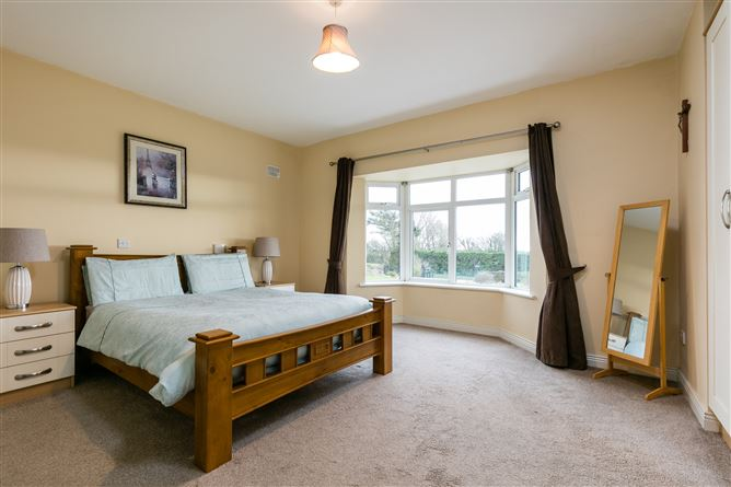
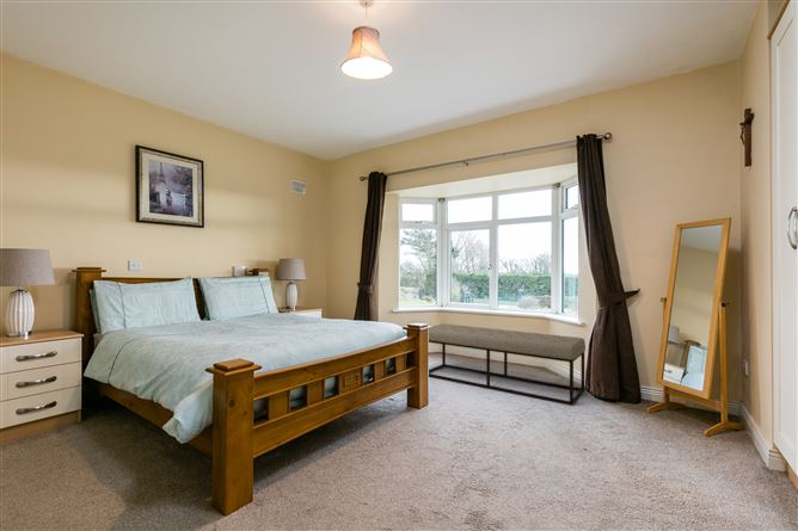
+ bench (497, 351)
